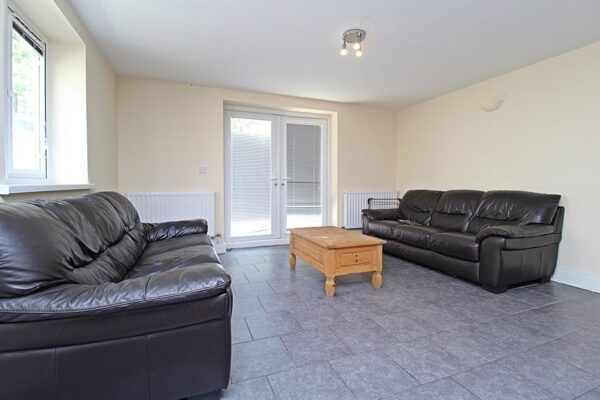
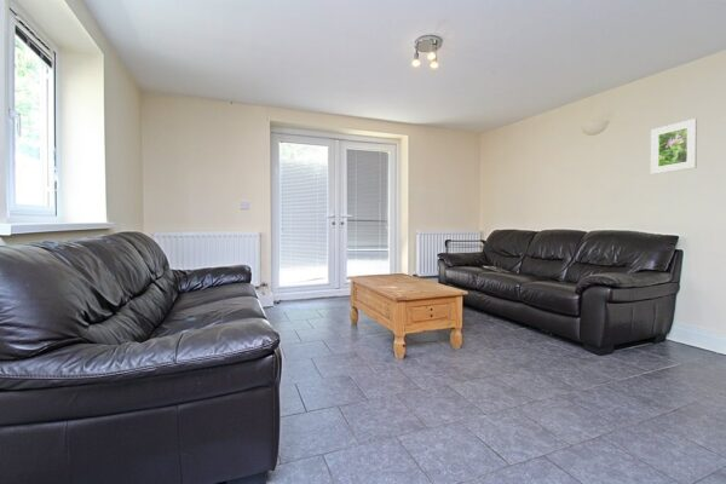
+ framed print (673, 148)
